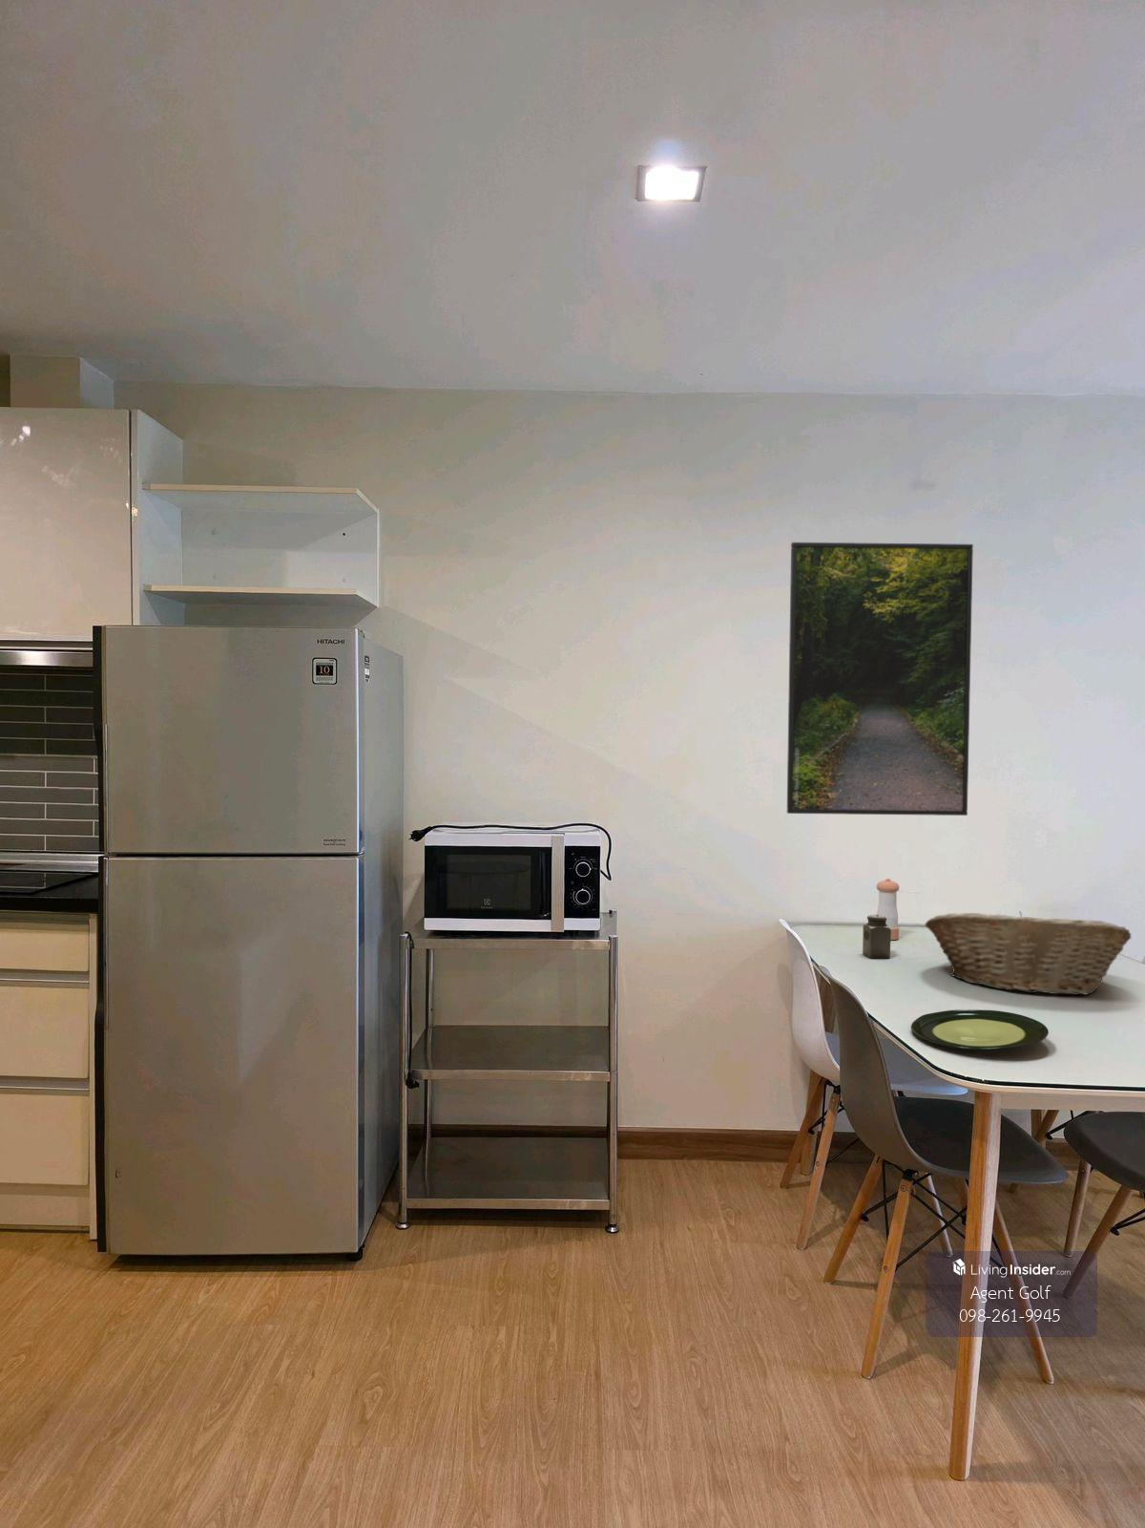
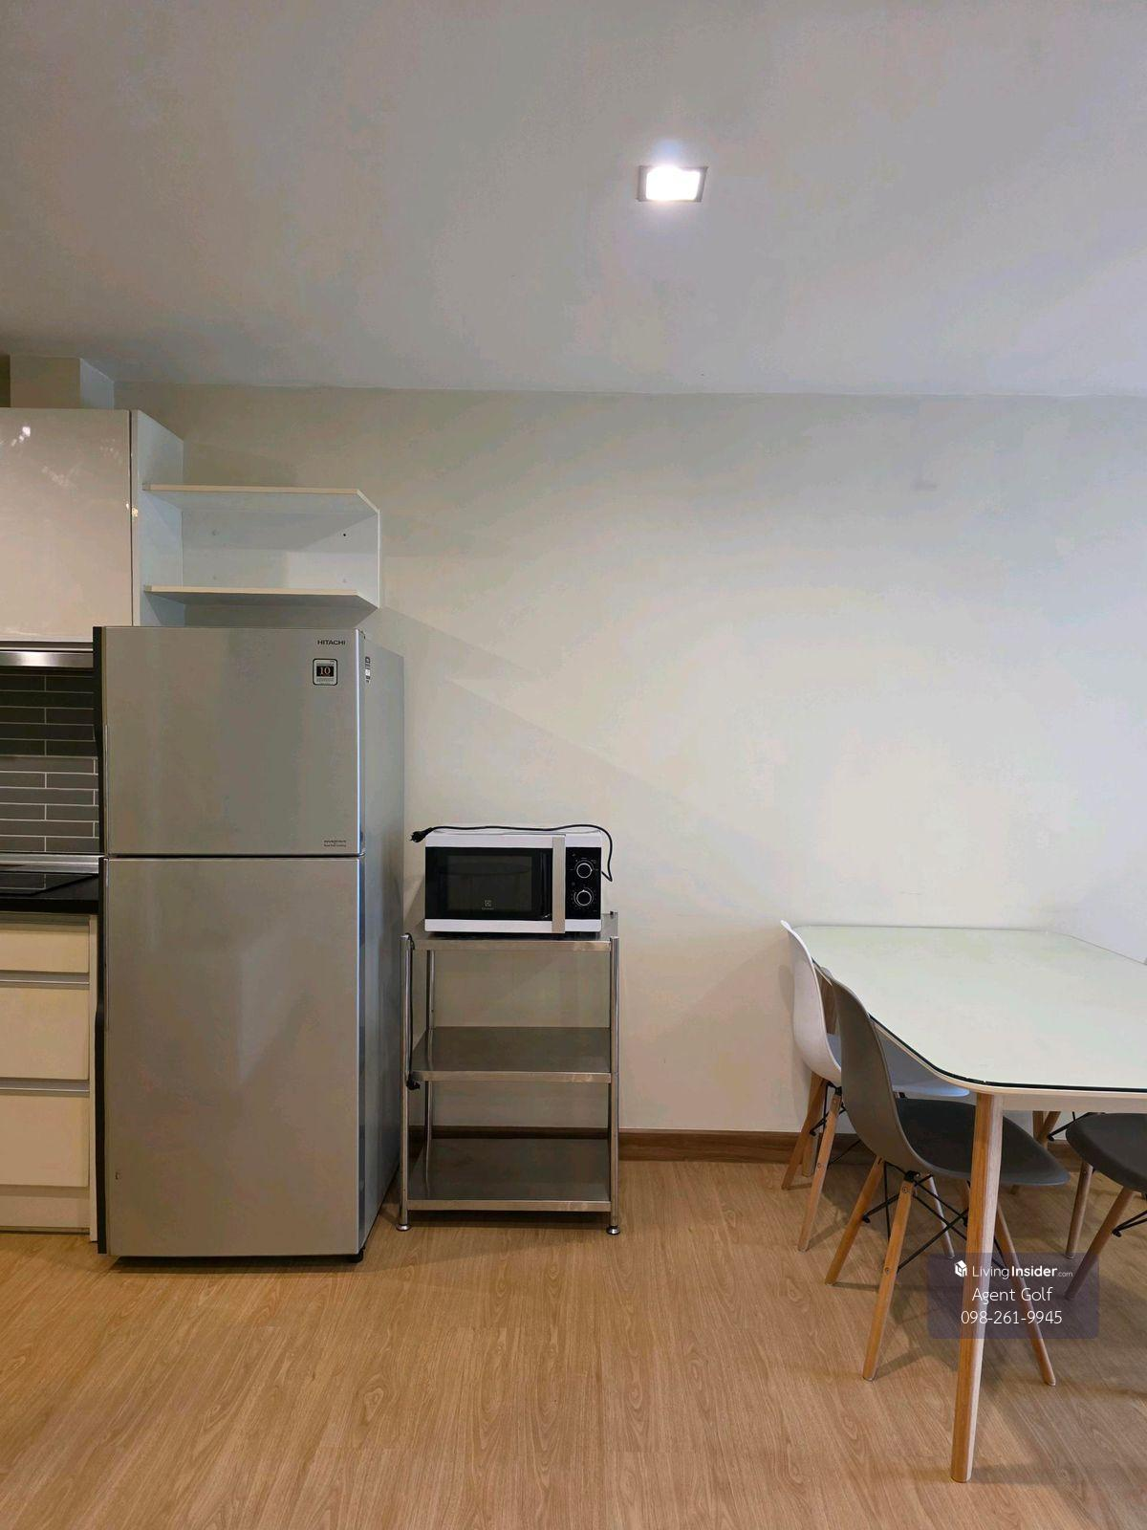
- fruit basket (1024, 944)
- plate (977, 1030)
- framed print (879, 679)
- pepper shaker (888, 907)
- salt shaker (876, 935)
